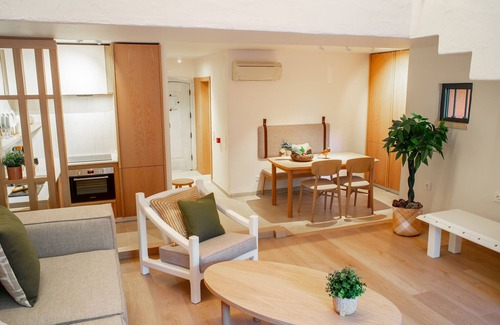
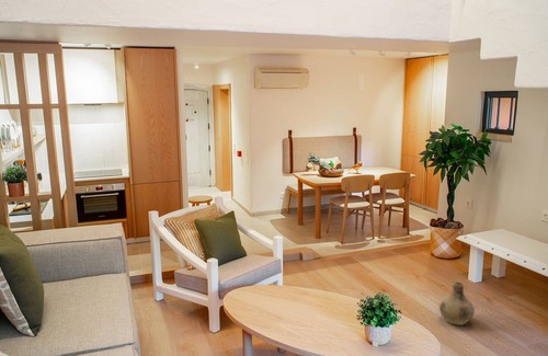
+ ceramic jug (457, 301)
